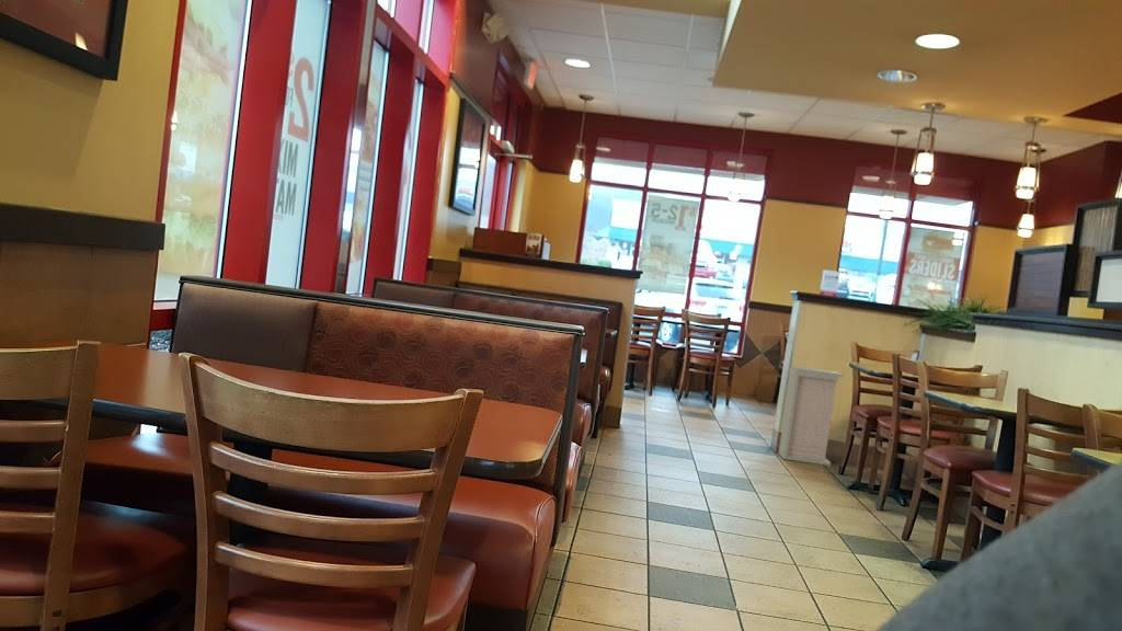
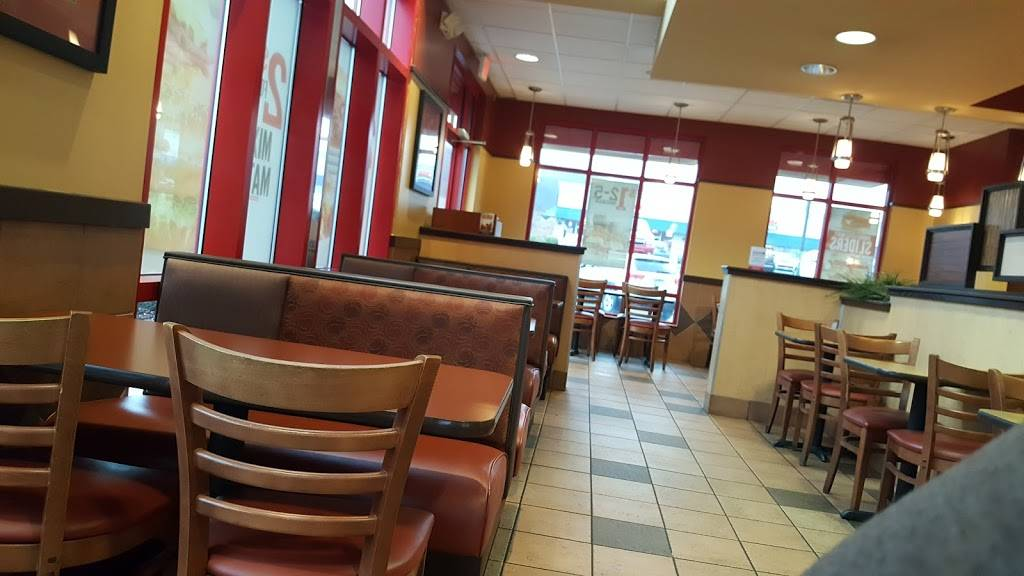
- storage cabinet (810, 414)
